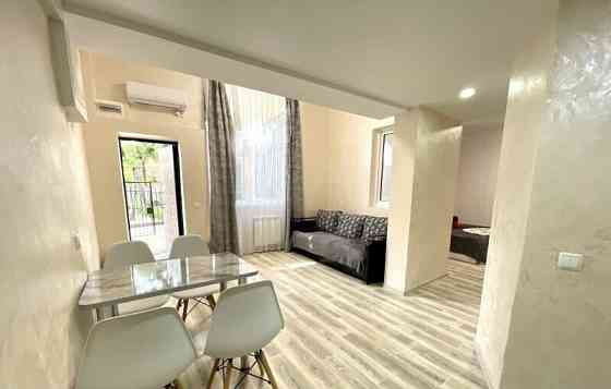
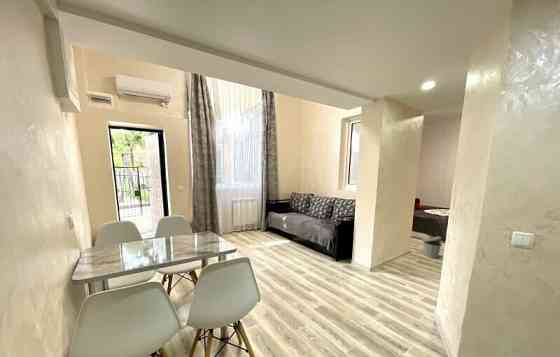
+ trash can (431, 245)
